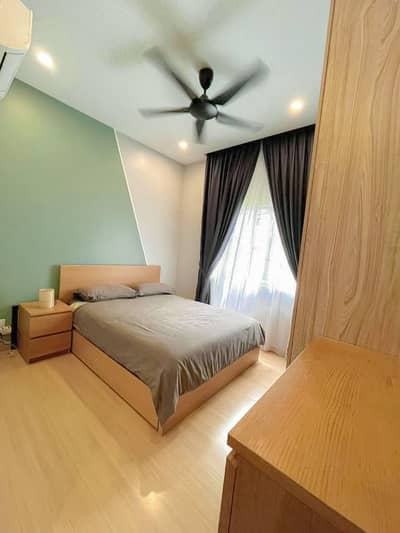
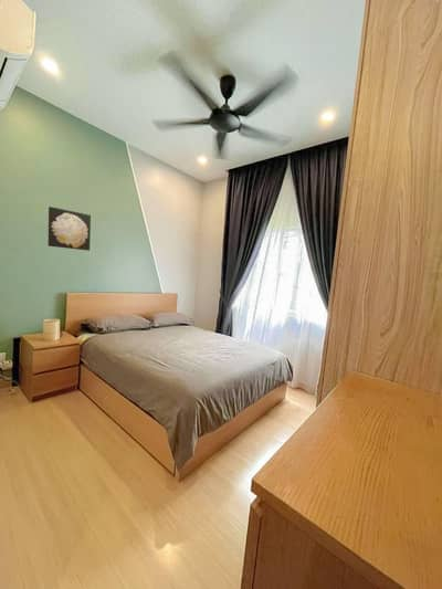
+ wall art (70, 230)
